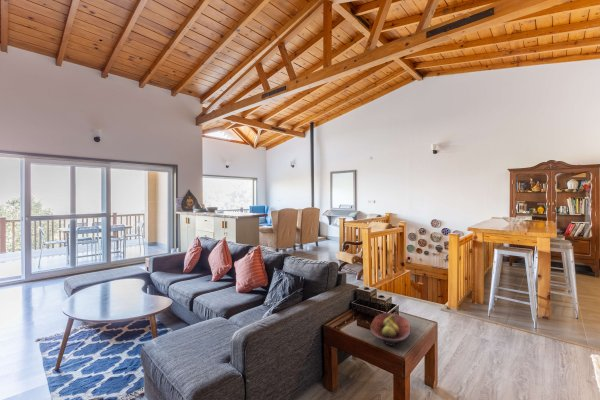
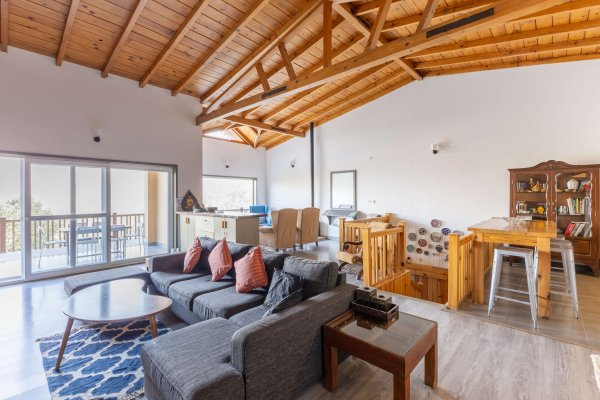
- fruit bowl (390, 326)
